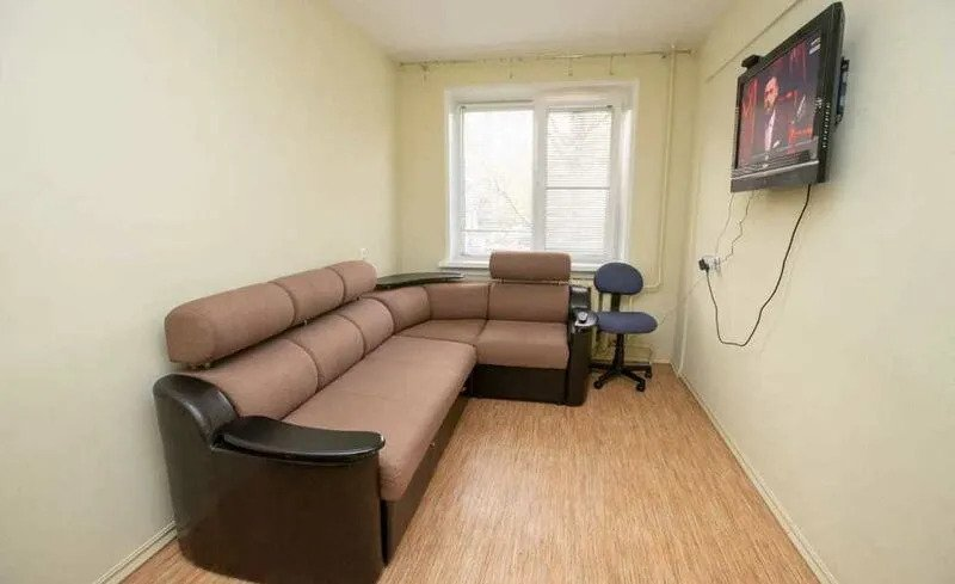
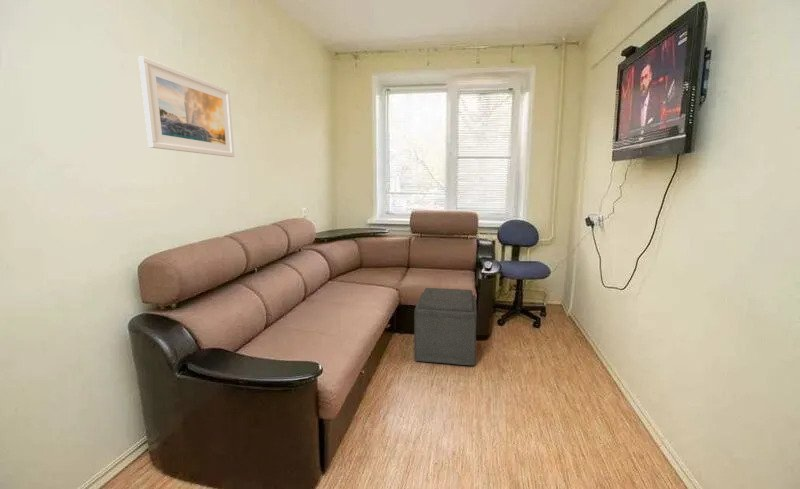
+ ottoman (446, 323)
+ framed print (194, 114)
